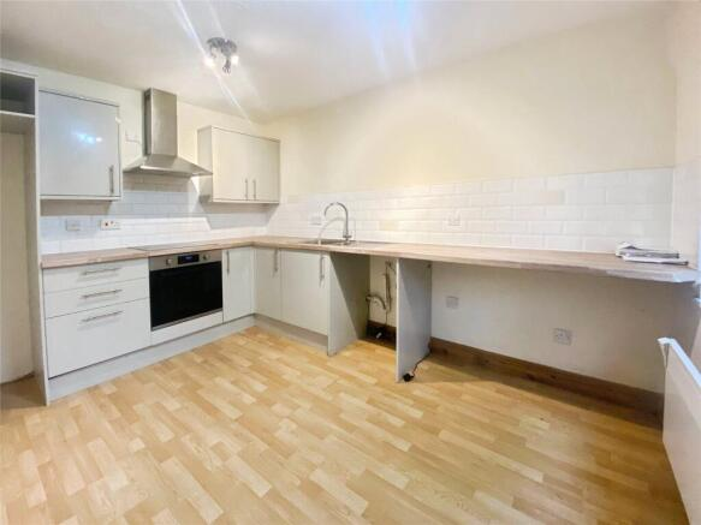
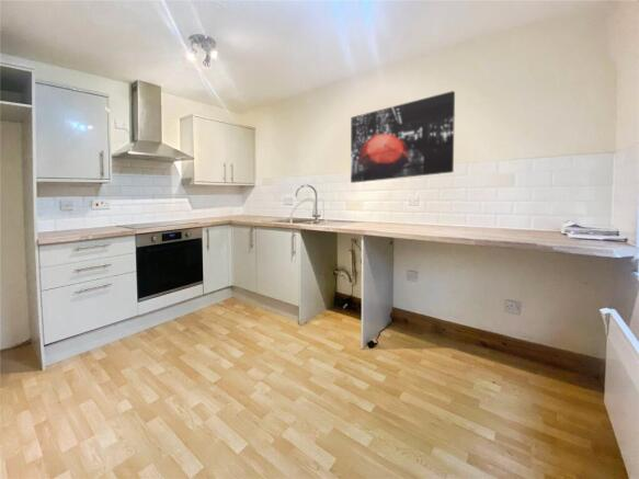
+ wall art (397, 141)
